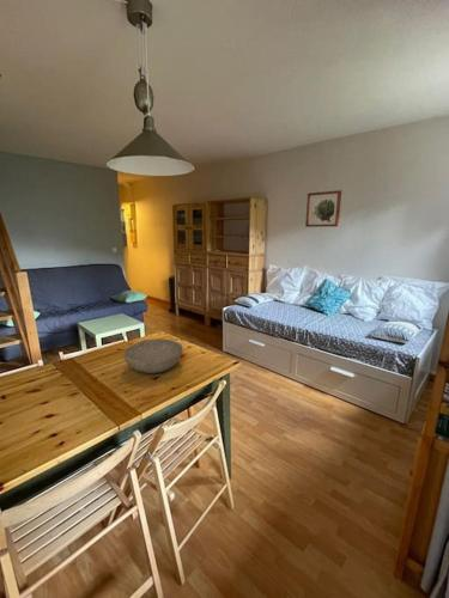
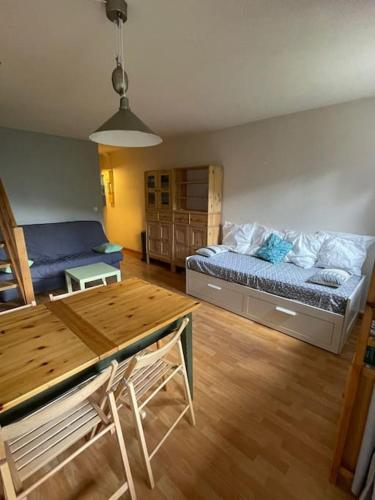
- wall art (322, 209)
- bowl (153, 358)
